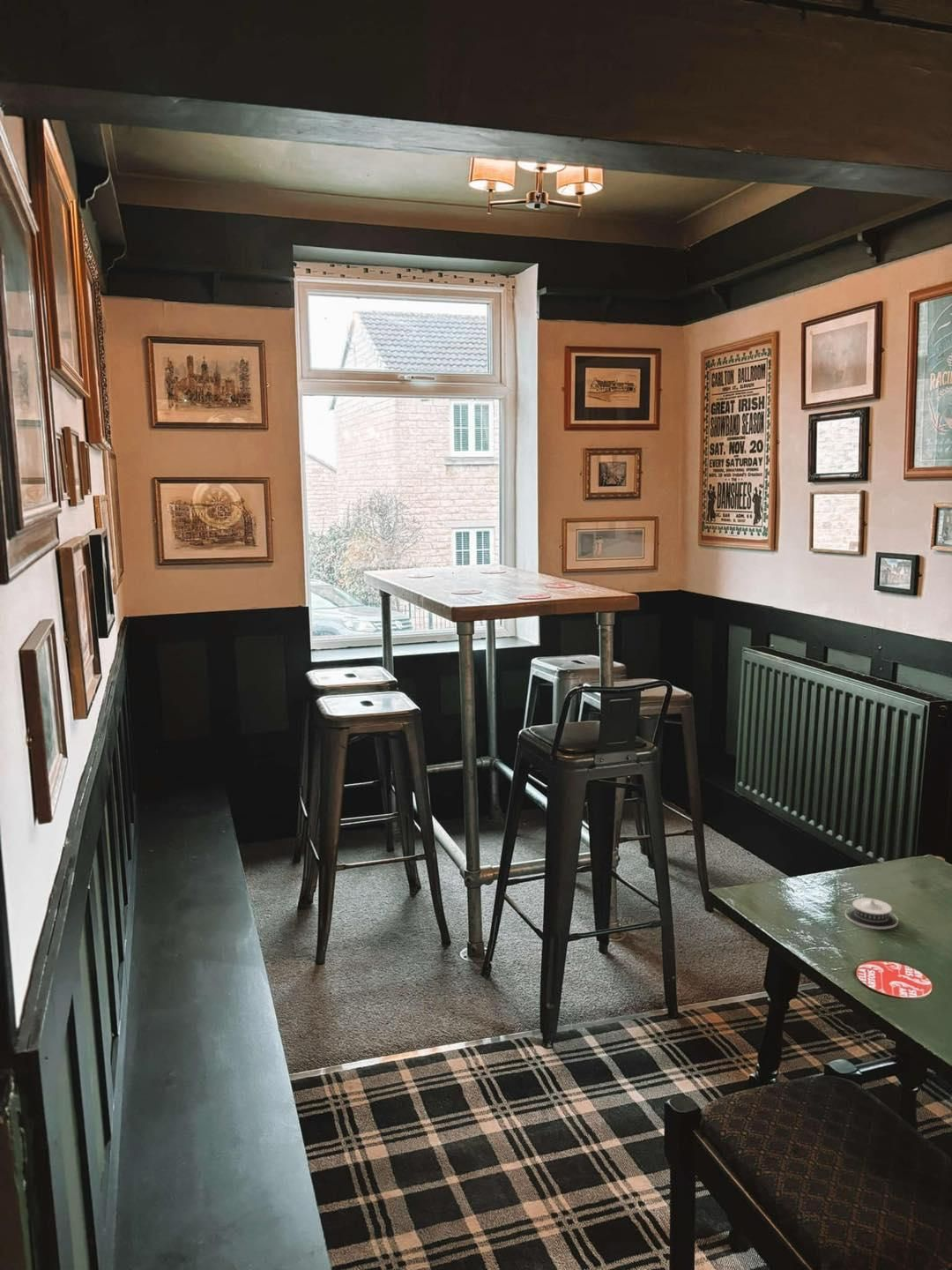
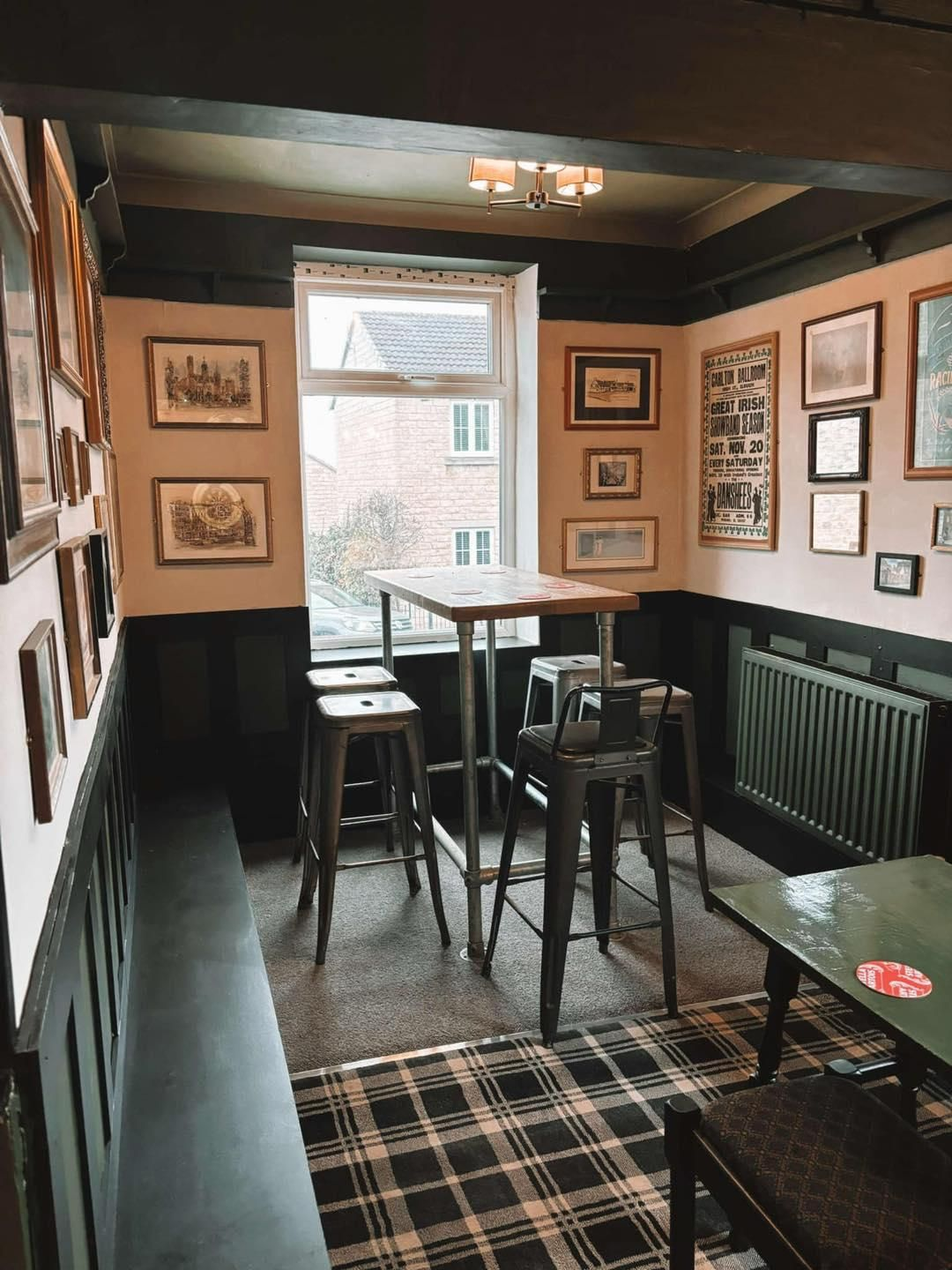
- architectural model (872, 908)
